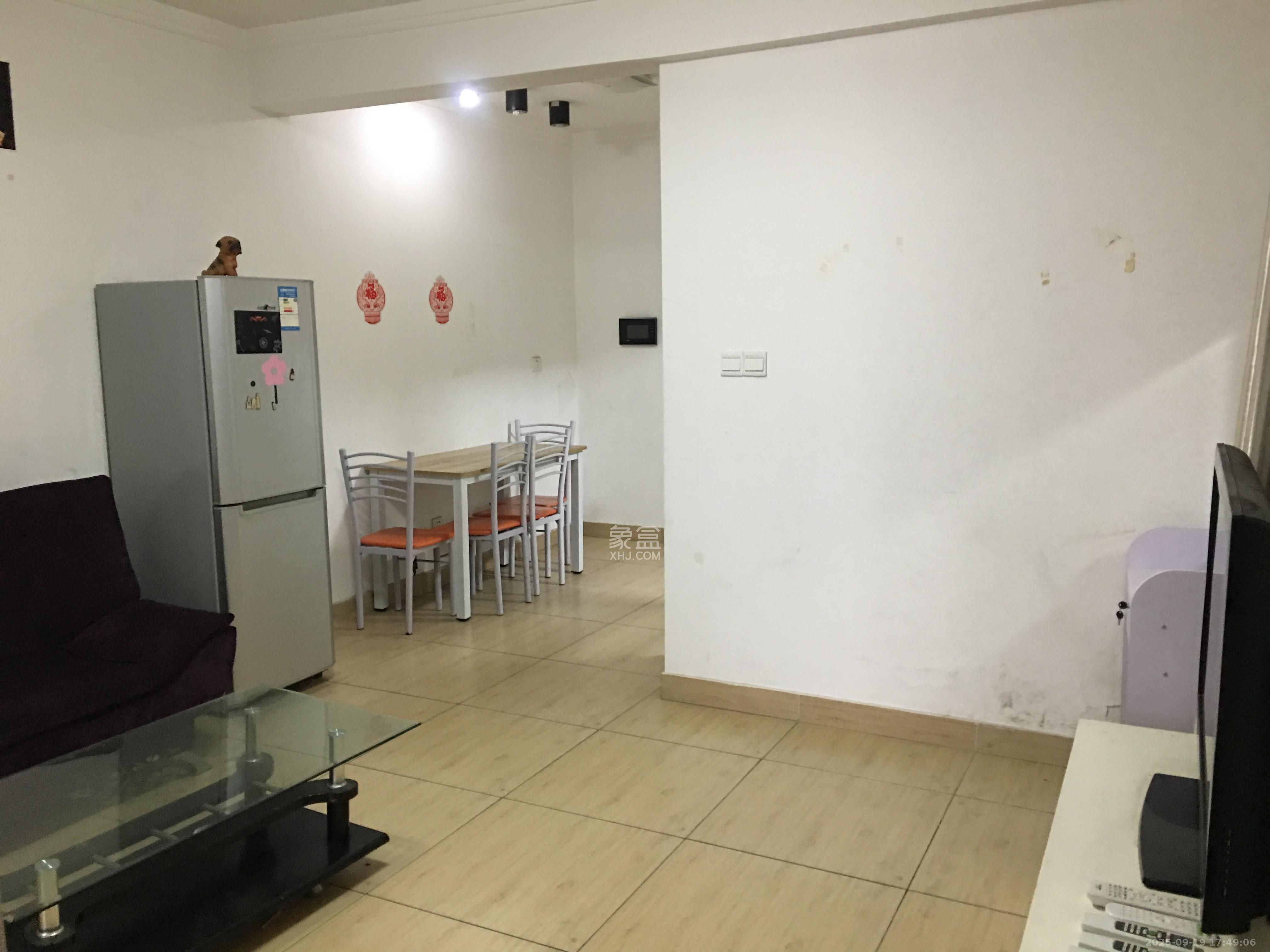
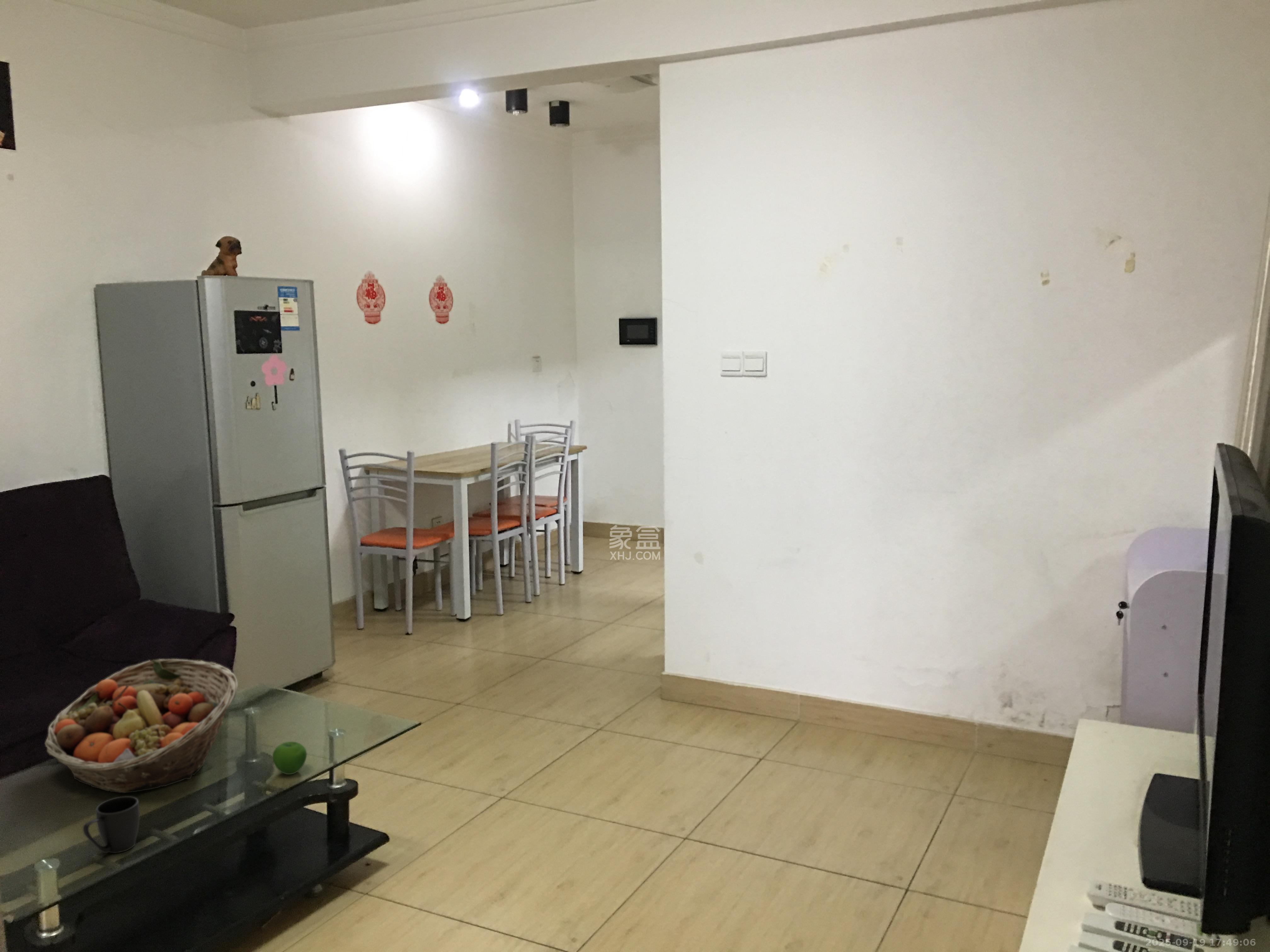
+ mug (111, 830)
+ fruit basket (145, 723)
+ apple (289, 758)
